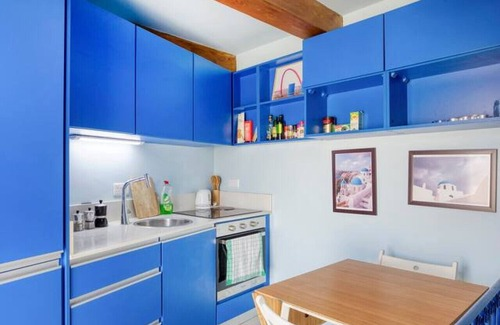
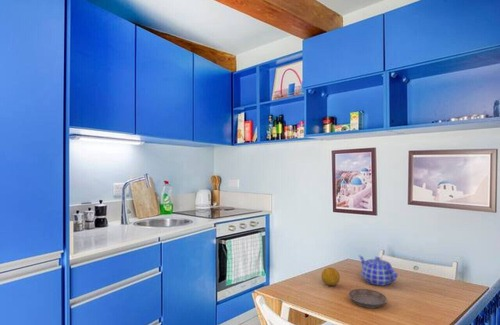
+ fruit (330, 276)
+ teapot (376, 269)
+ saucer (367, 299)
